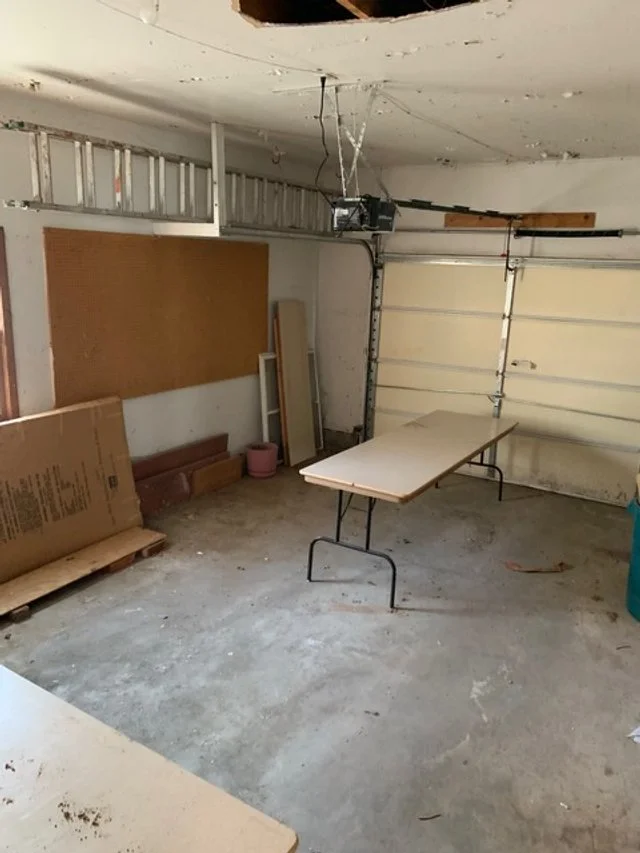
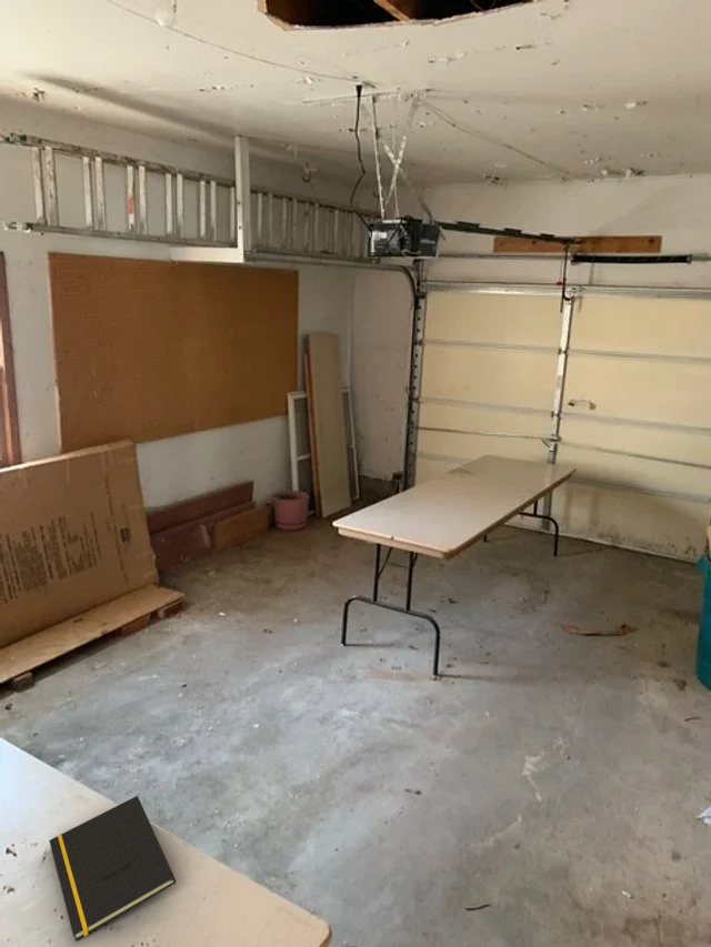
+ notepad (109, 860)
